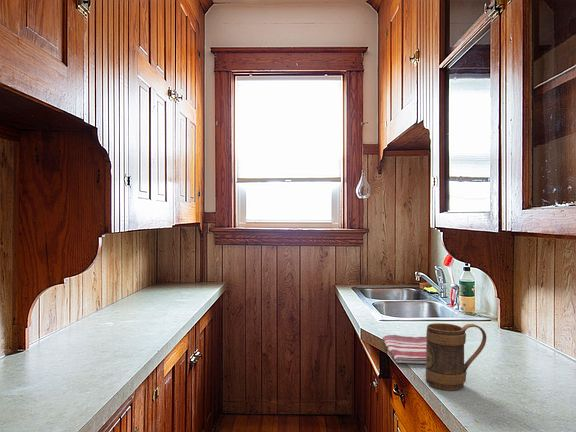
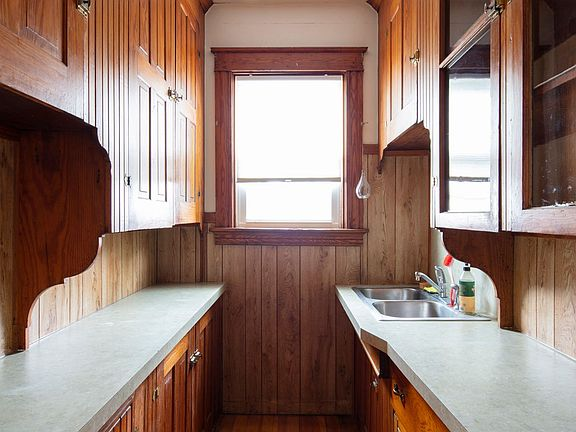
- mug (455, 354)
- dish towel (415, 348)
